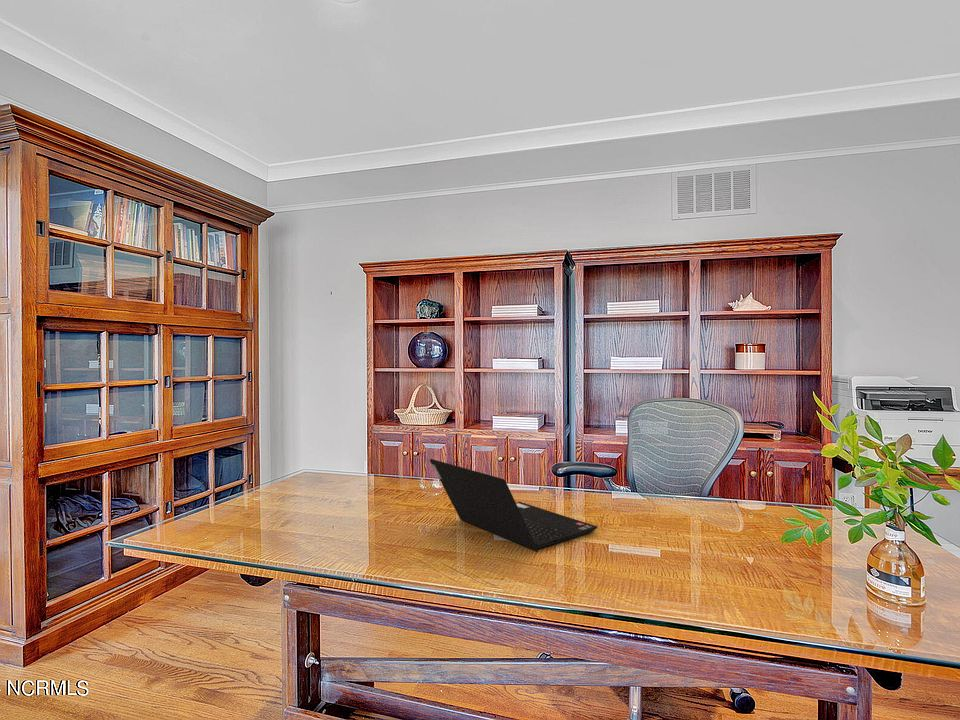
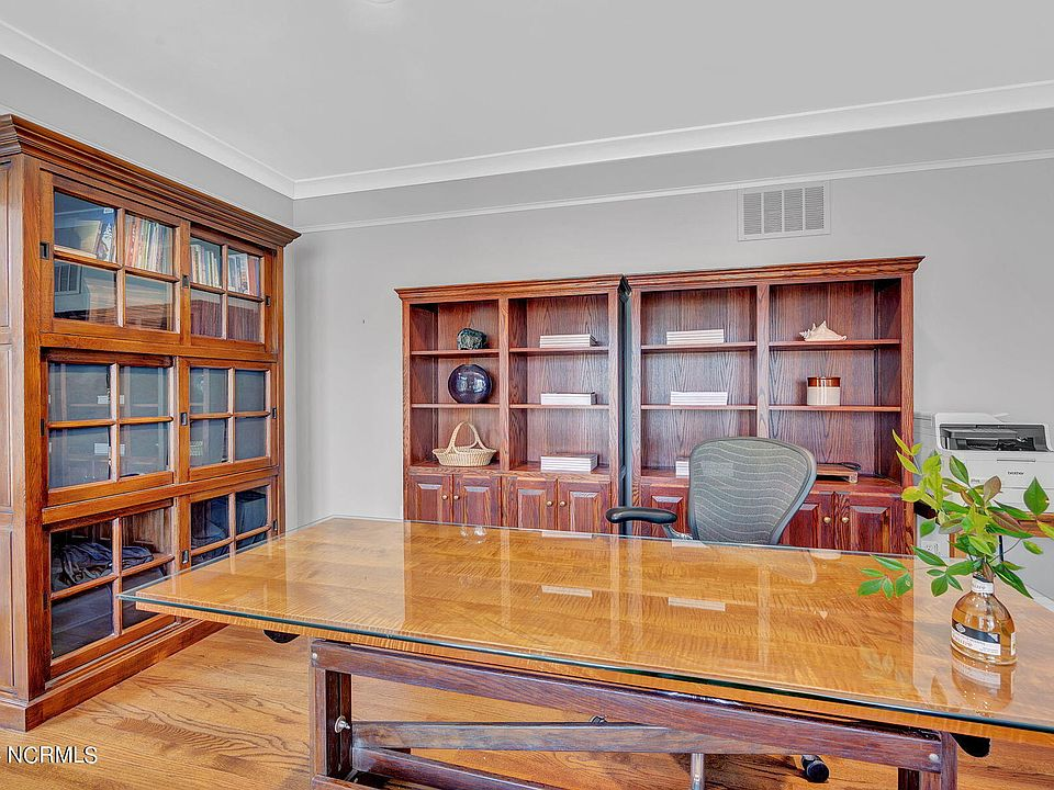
- laptop computer (511, 494)
